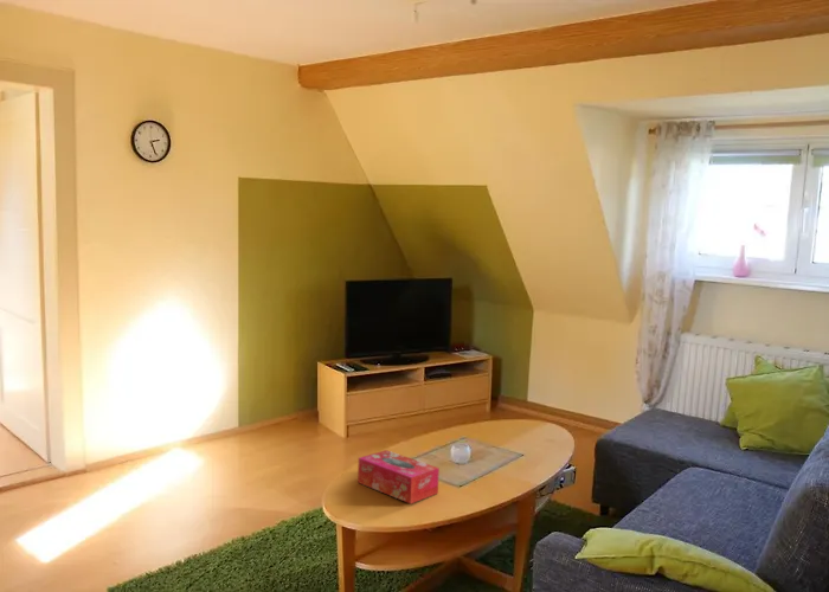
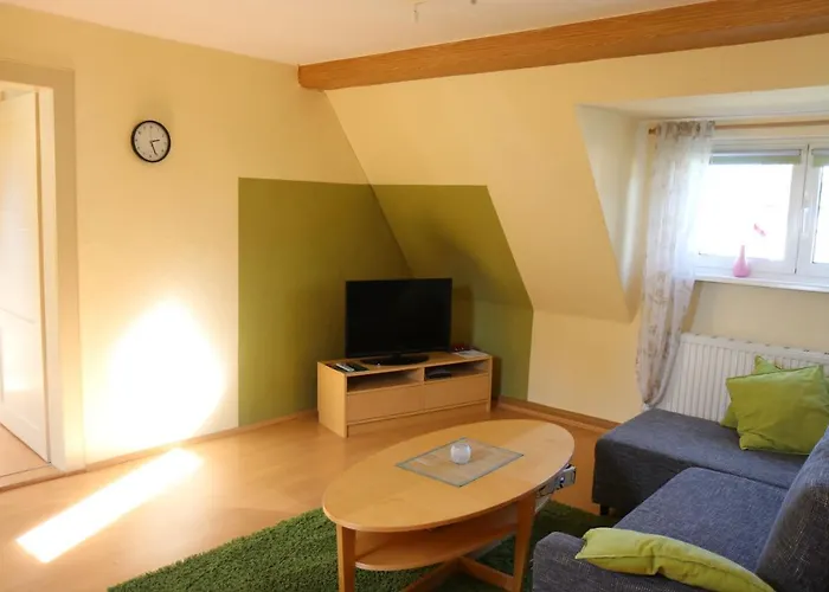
- tissue box (397, 475)
